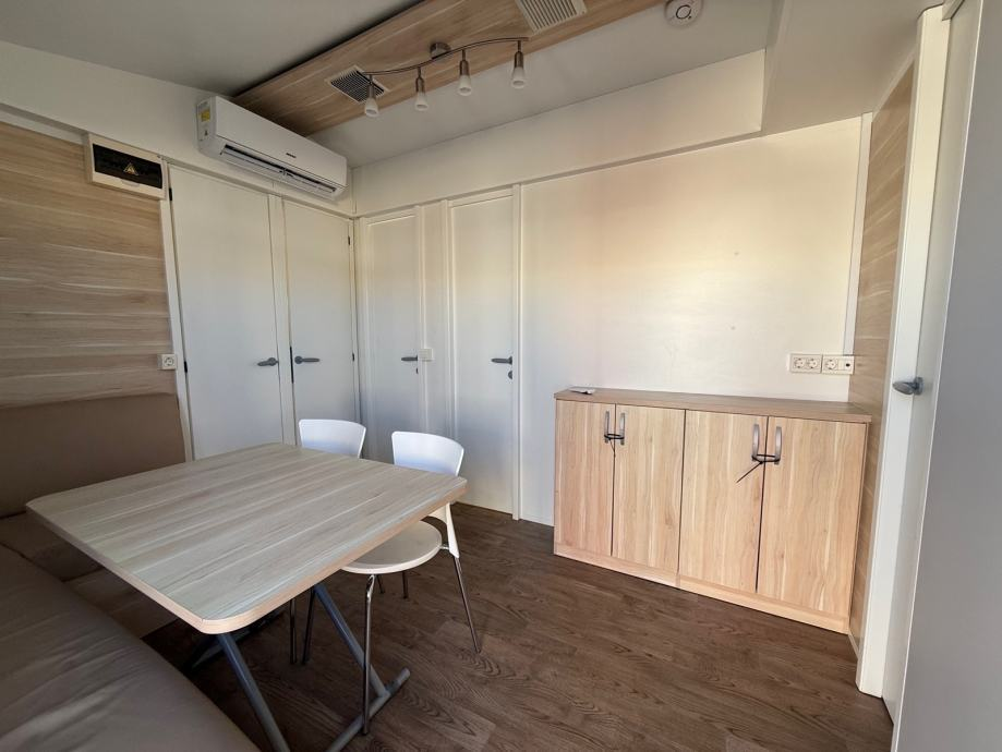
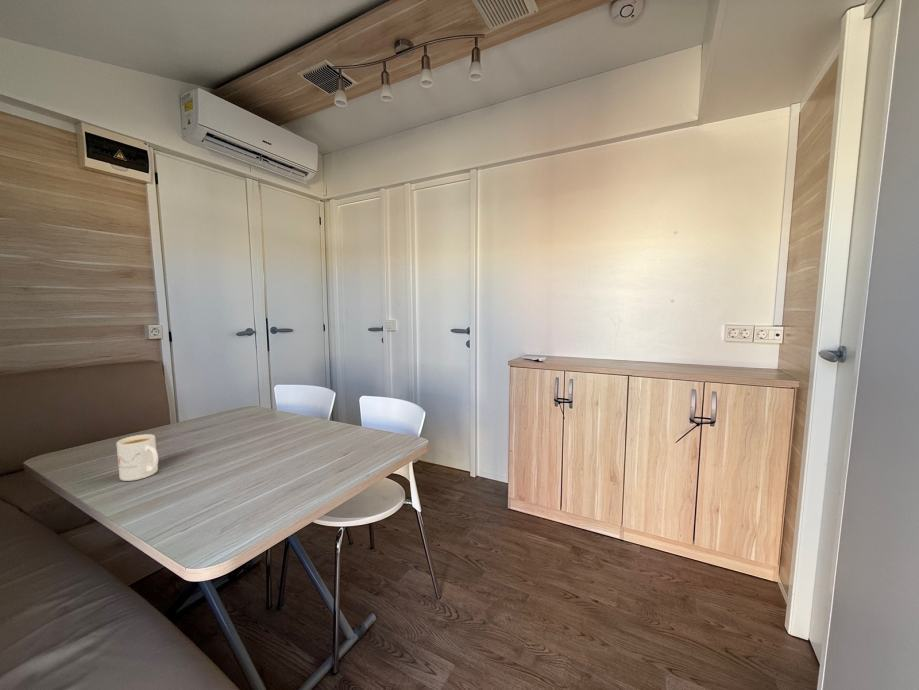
+ mug (141, 457)
